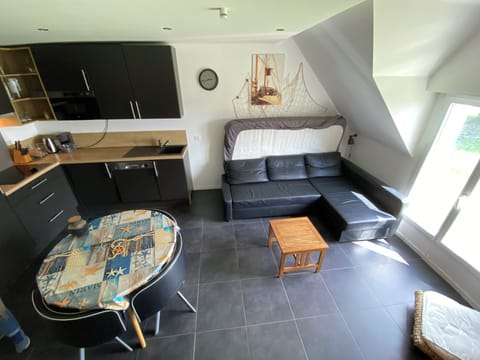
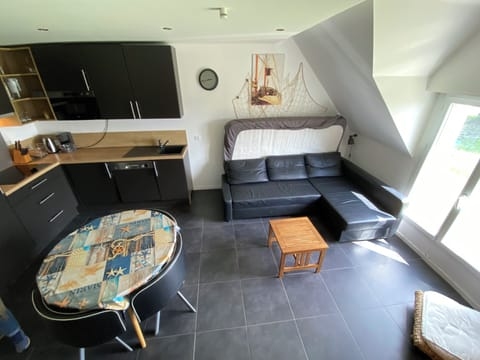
- jar (77, 226)
